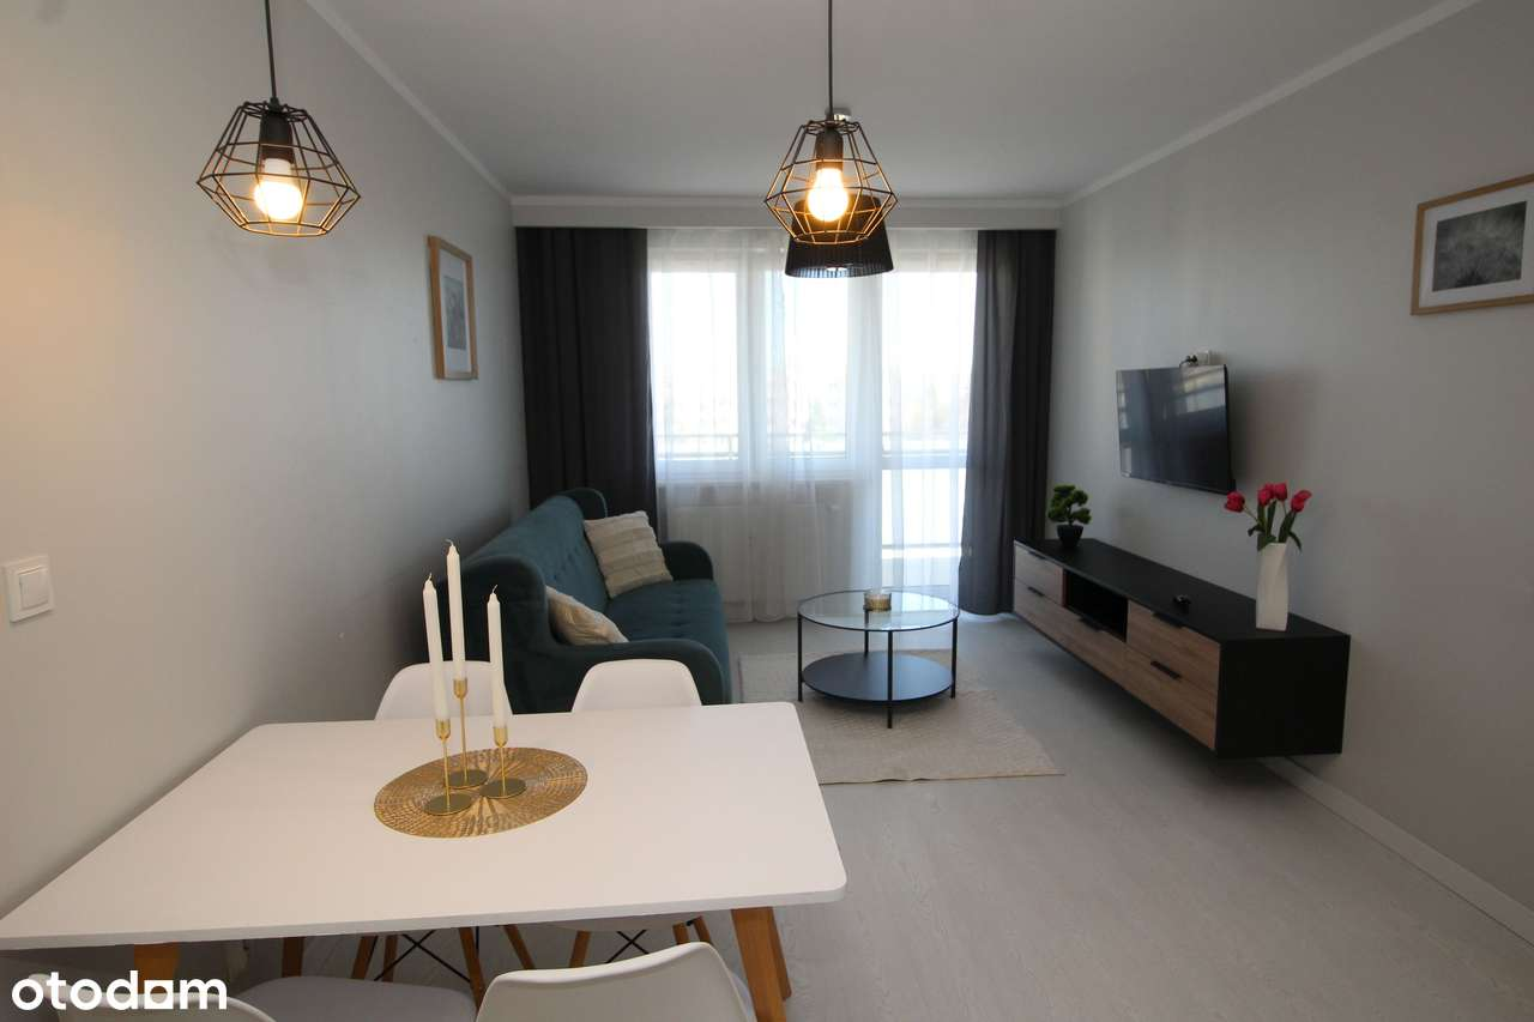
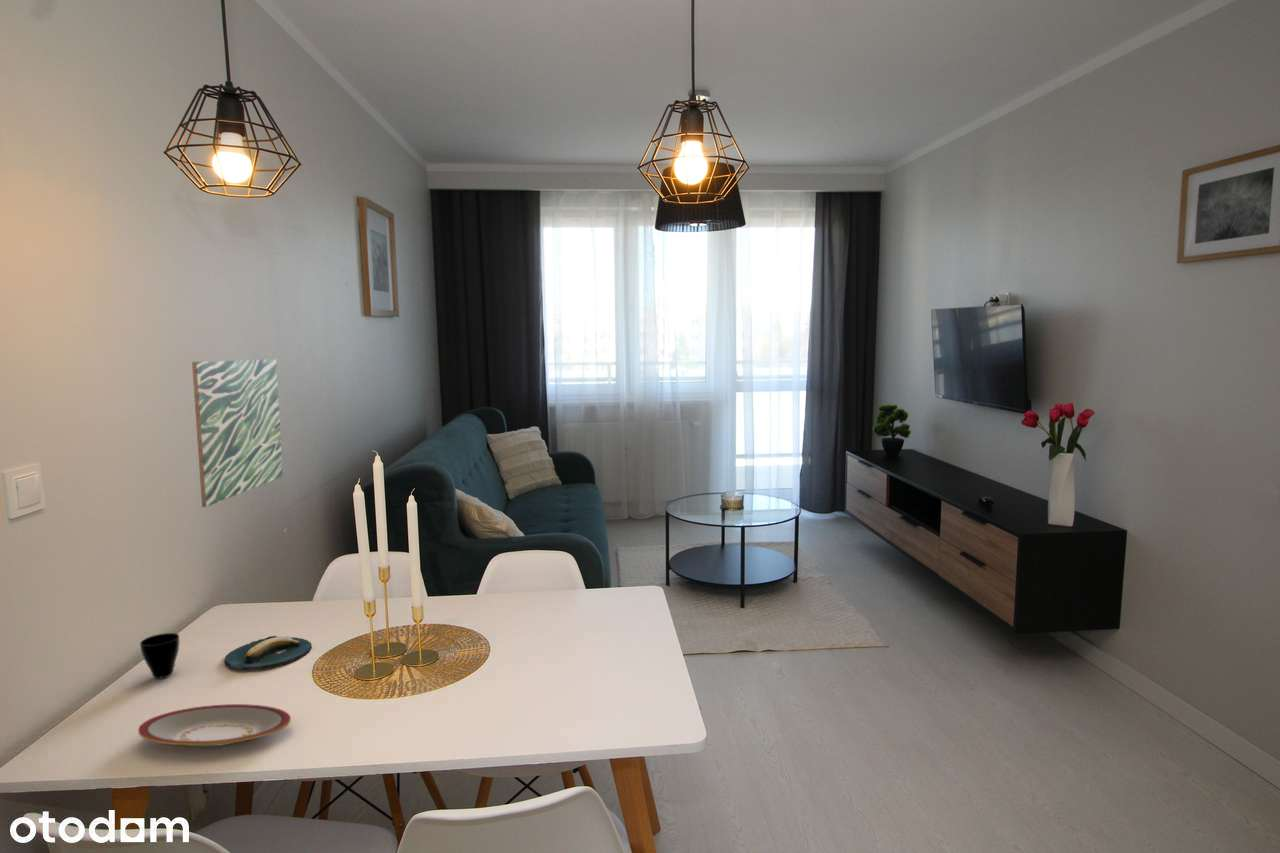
+ plate (216, 728)
+ wall art (242, 425)
+ cup (163, 654)
+ banana (269, 646)
